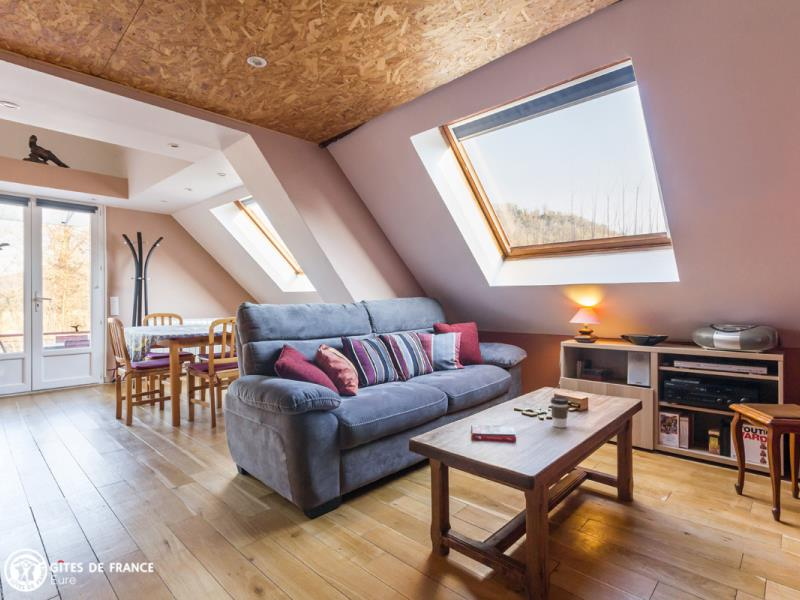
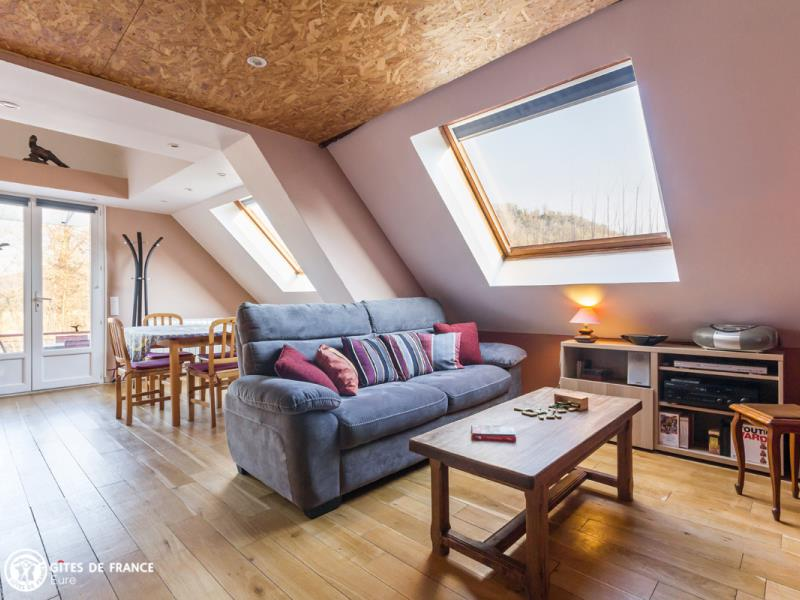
- coffee cup (559, 412)
